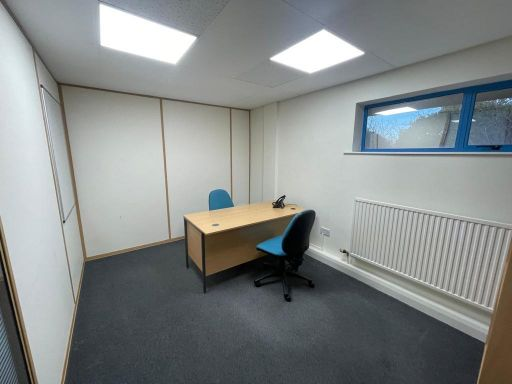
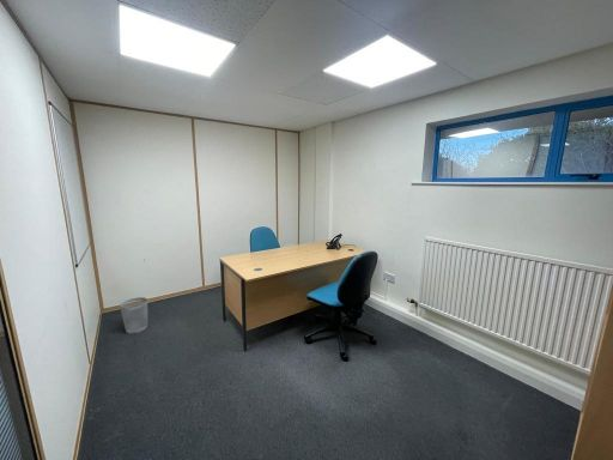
+ wastebasket (135, 315)
